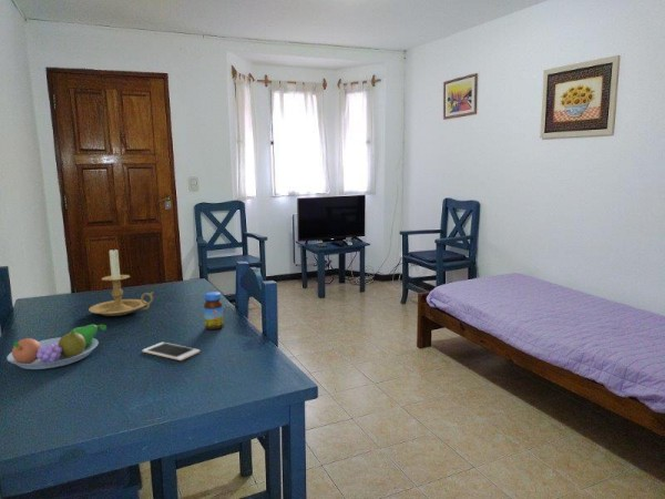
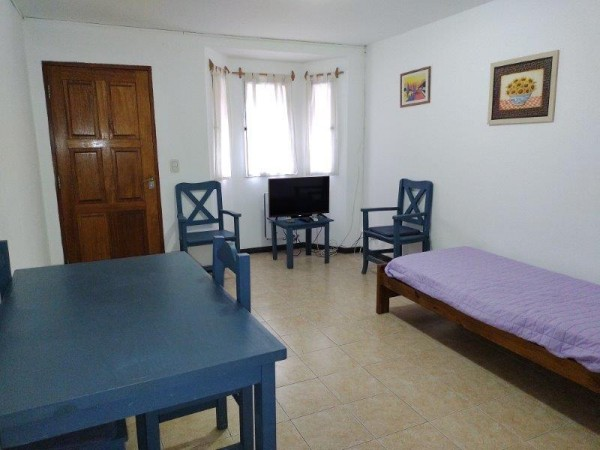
- cell phone (171, 350)
- fruit bowl (57, 340)
- jar (213, 309)
- candle holder (115, 279)
